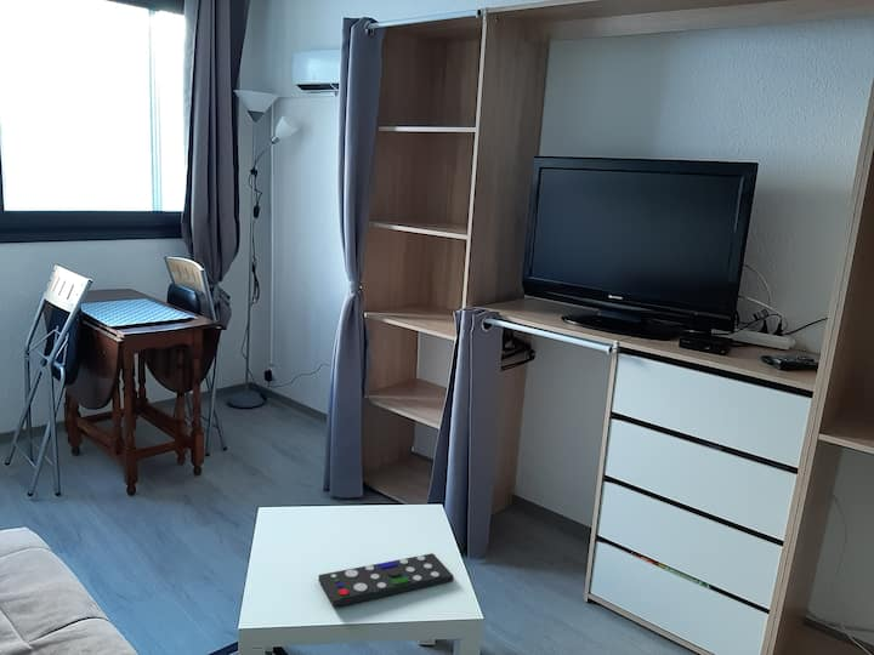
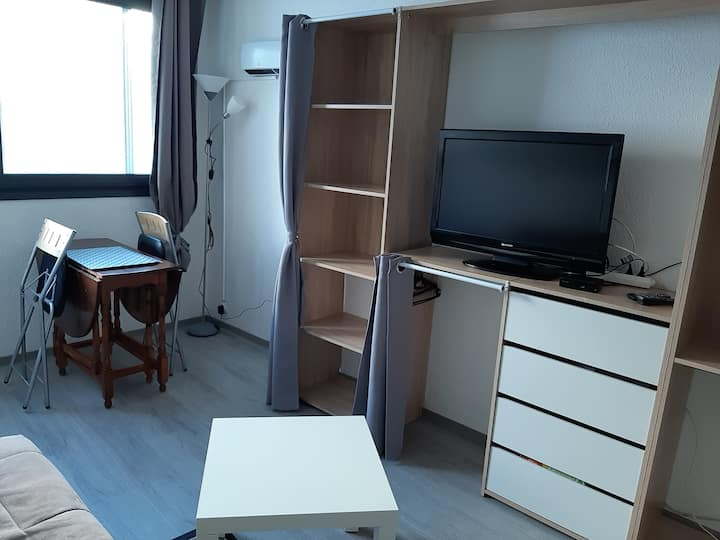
- remote control (386, 576)
